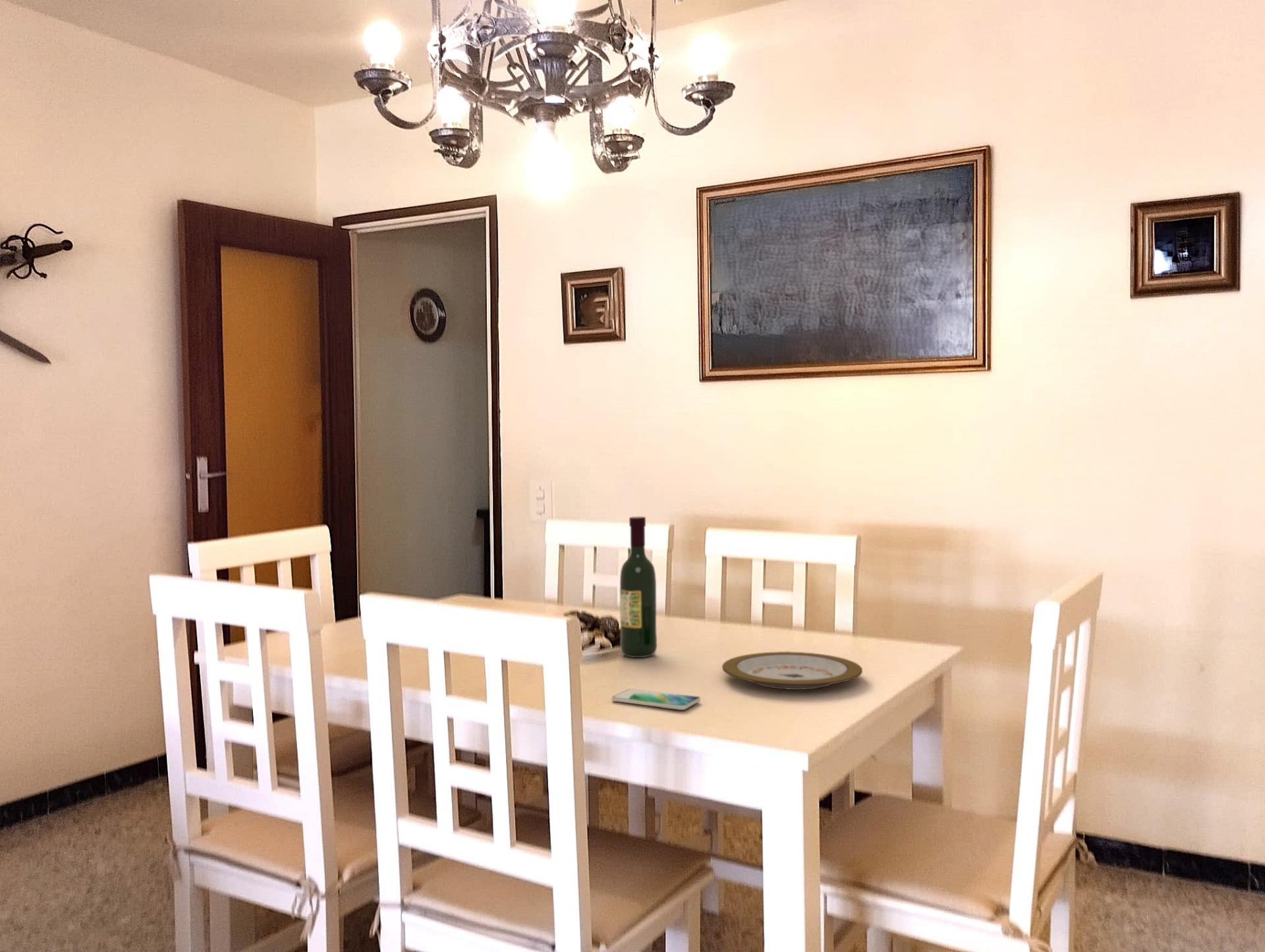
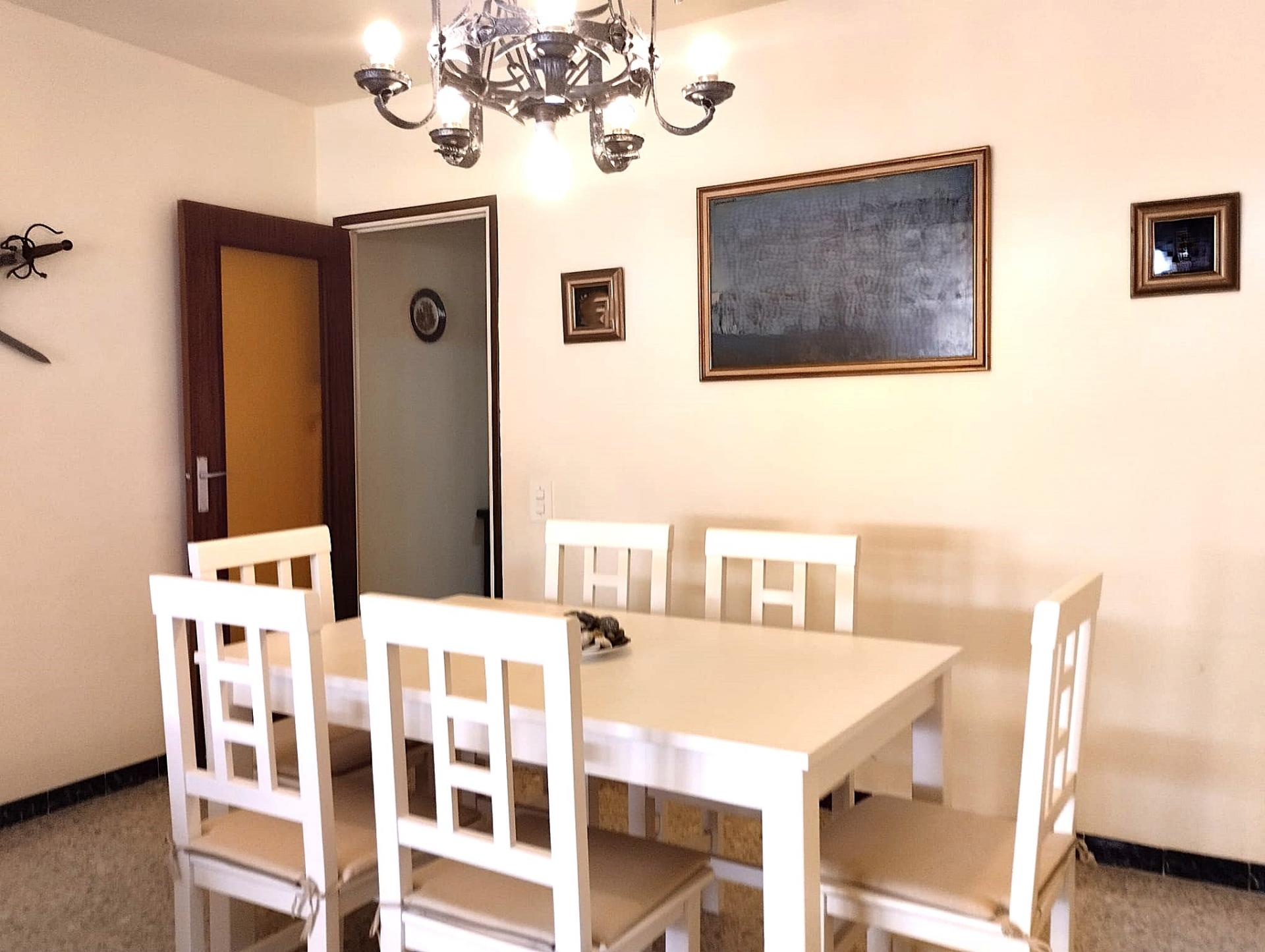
- plate (791, 672)
- wine bottle (638, 586)
- smartphone (656, 698)
